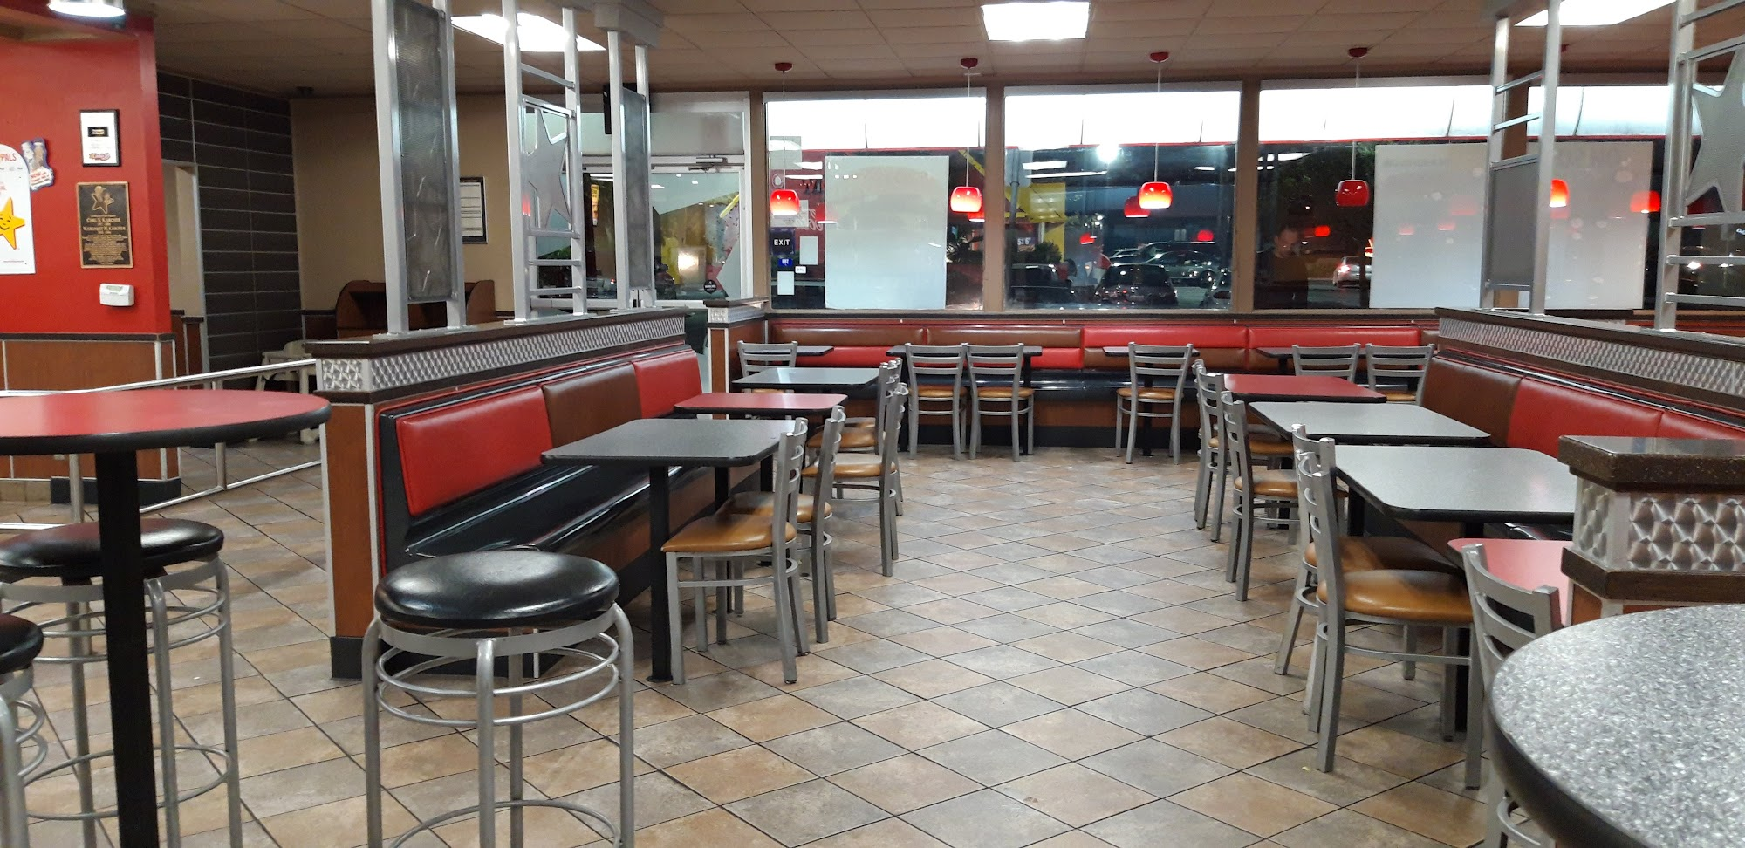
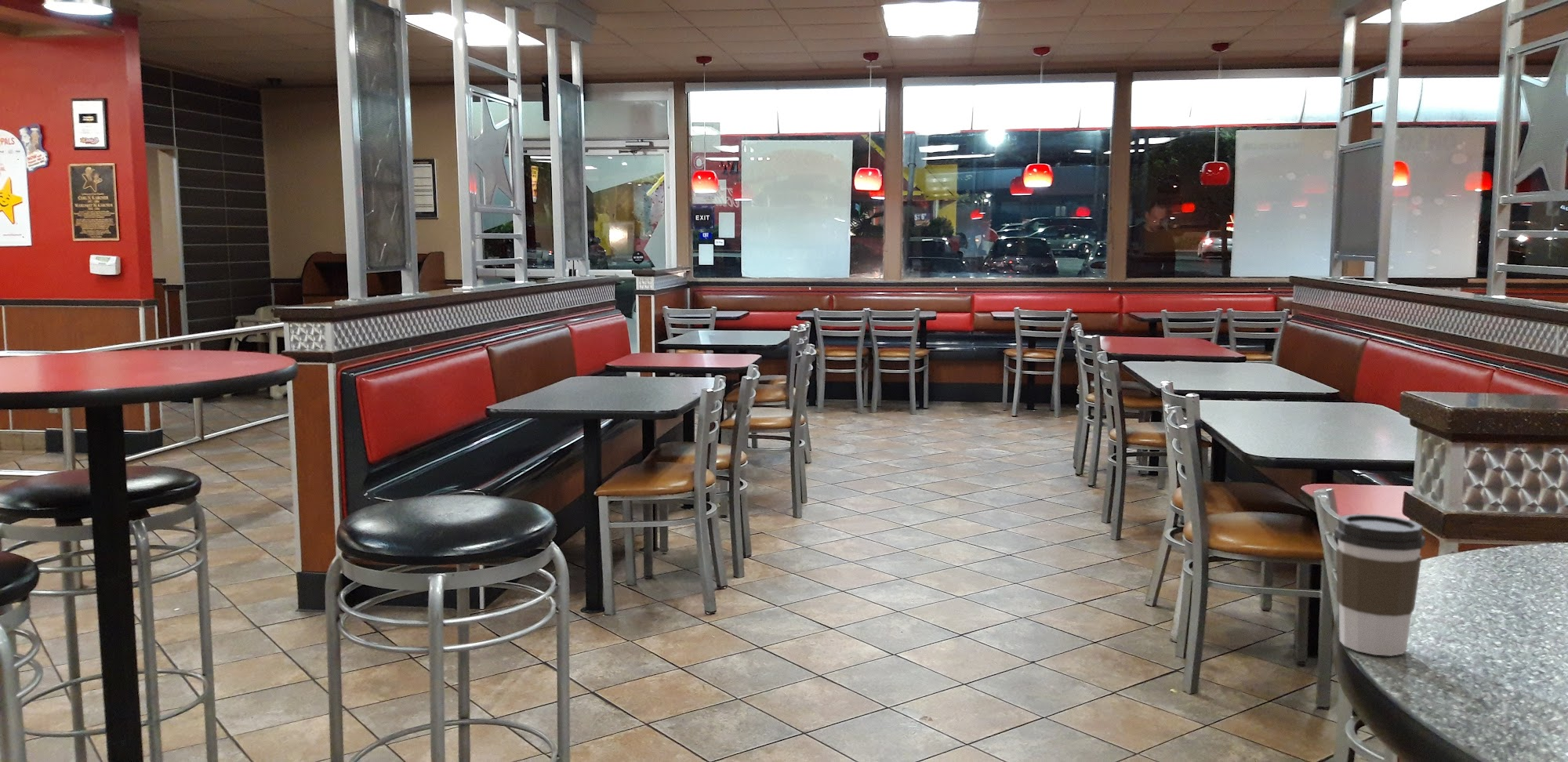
+ coffee cup (1376, 584)
